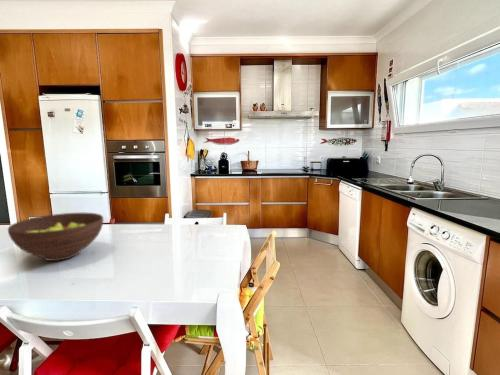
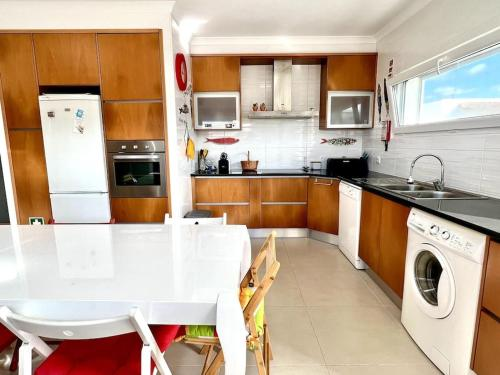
- fruit bowl (60, 238)
